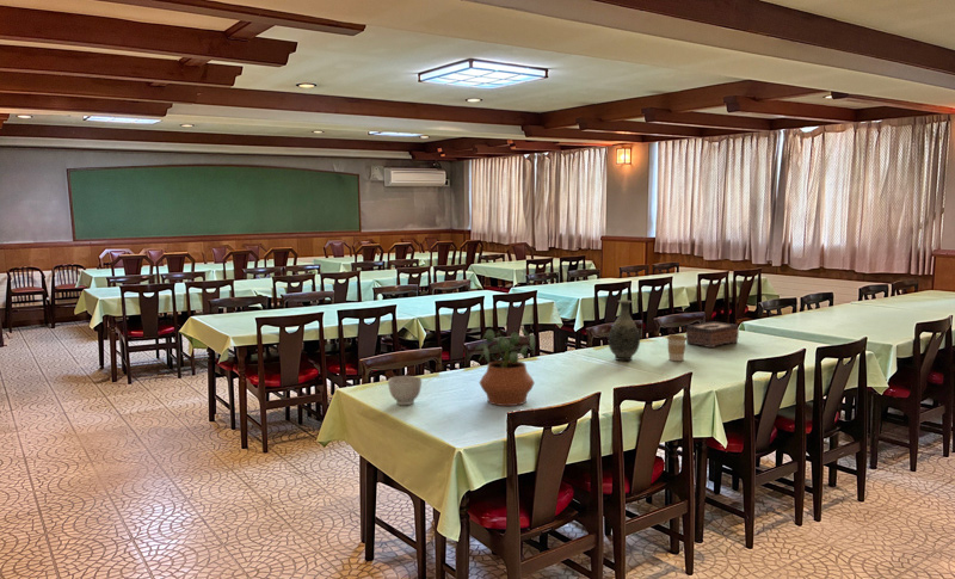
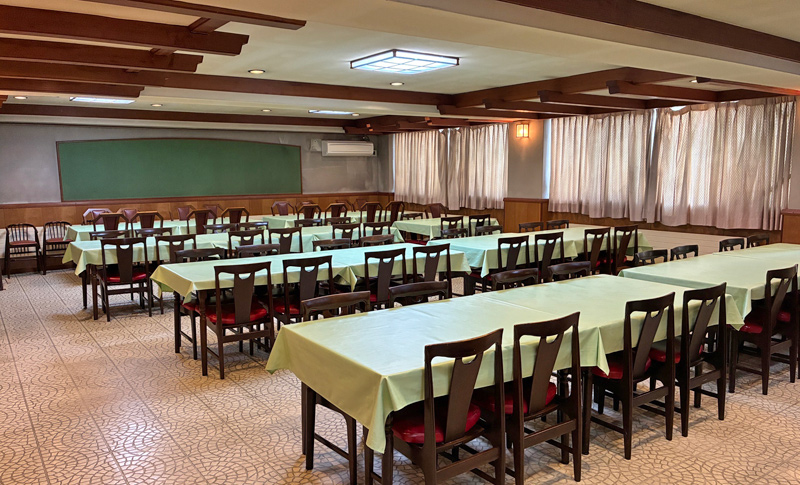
- potted plant (501, 363)
- coffee cup (676, 346)
- tissue box (711, 333)
- bowl (405, 390)
- vase (623, 329)
